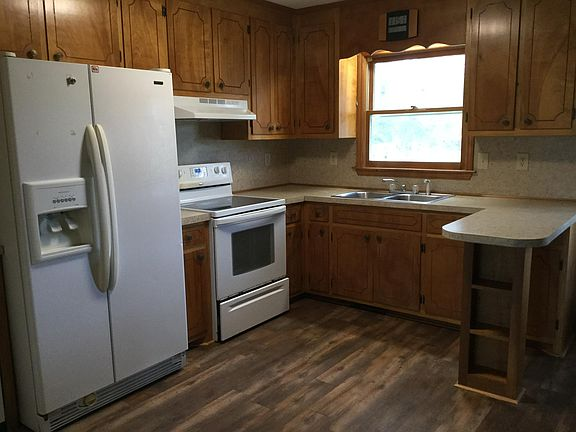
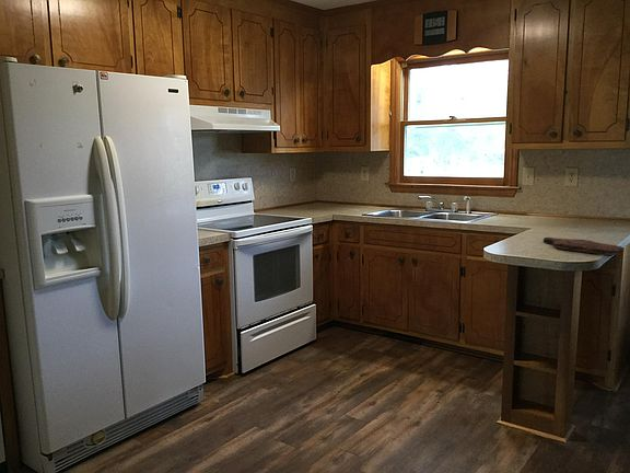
+ cutting board (576, 244)
